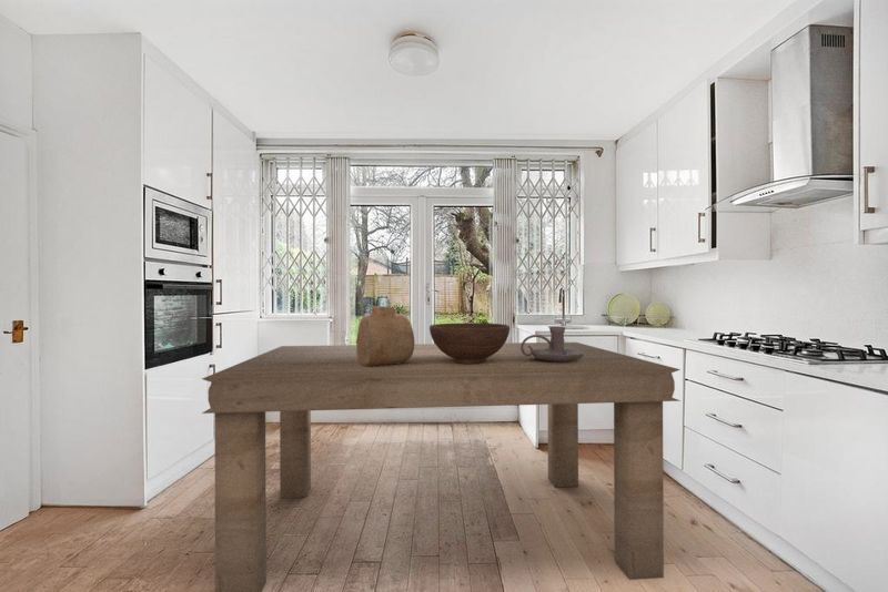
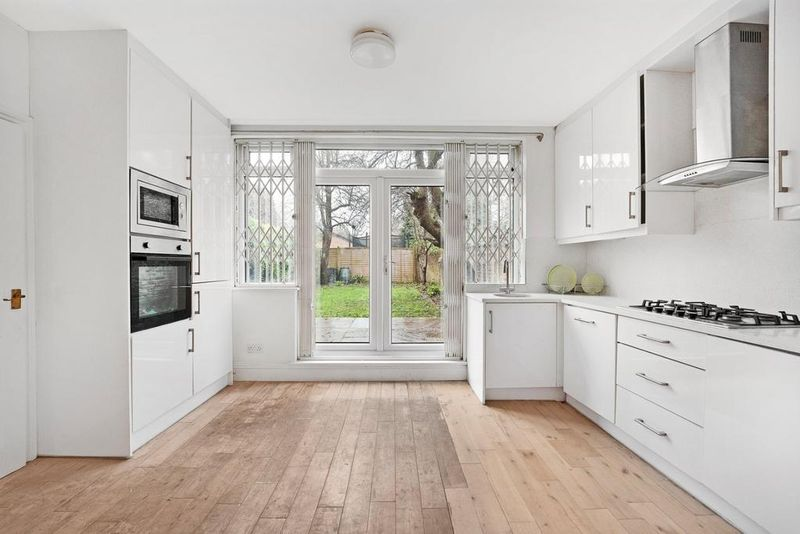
- dining table (432, 407)
- candle holder (551, 343)
- vase (383, 334)
- fruit bowl (468, 343)
